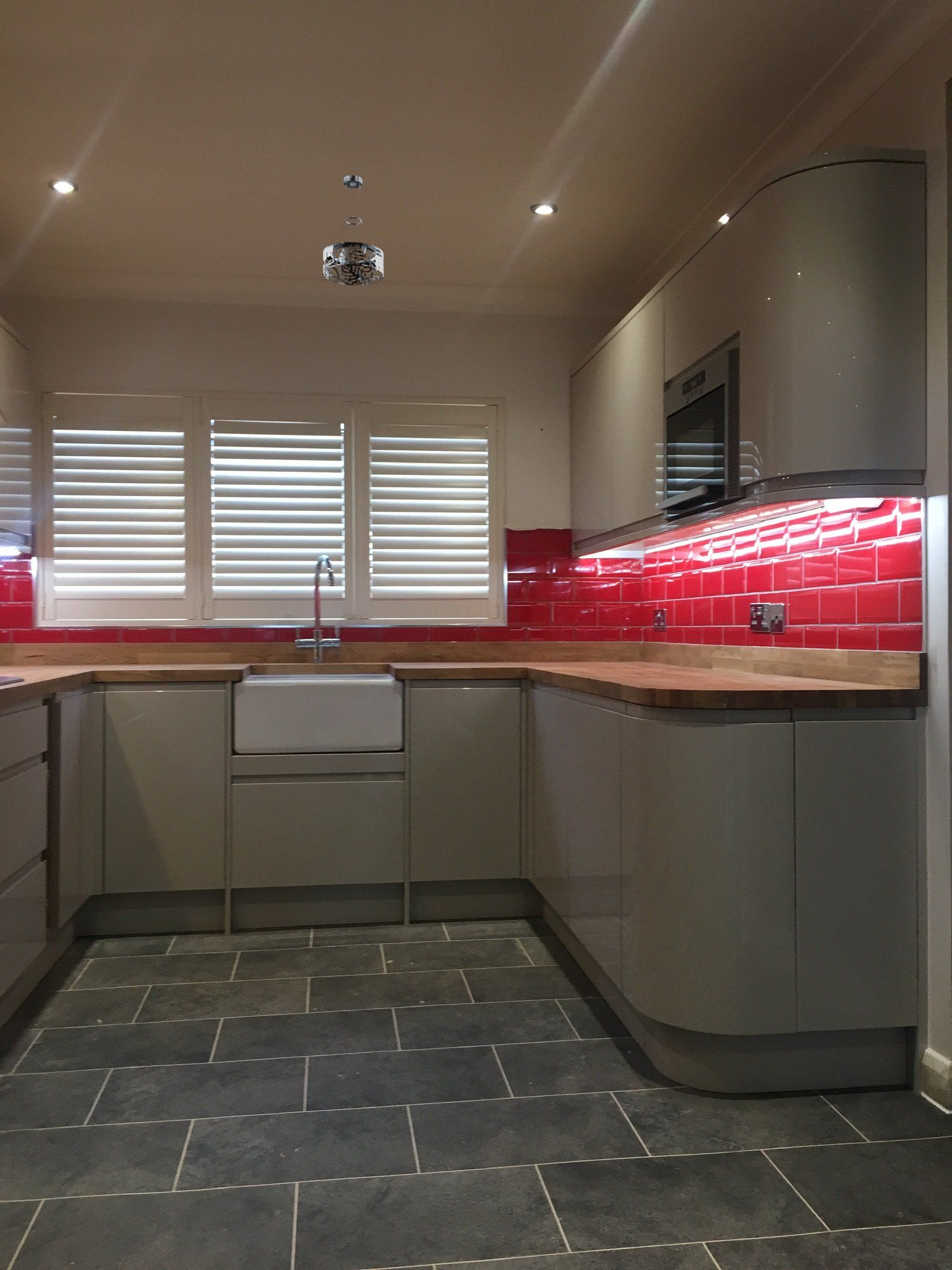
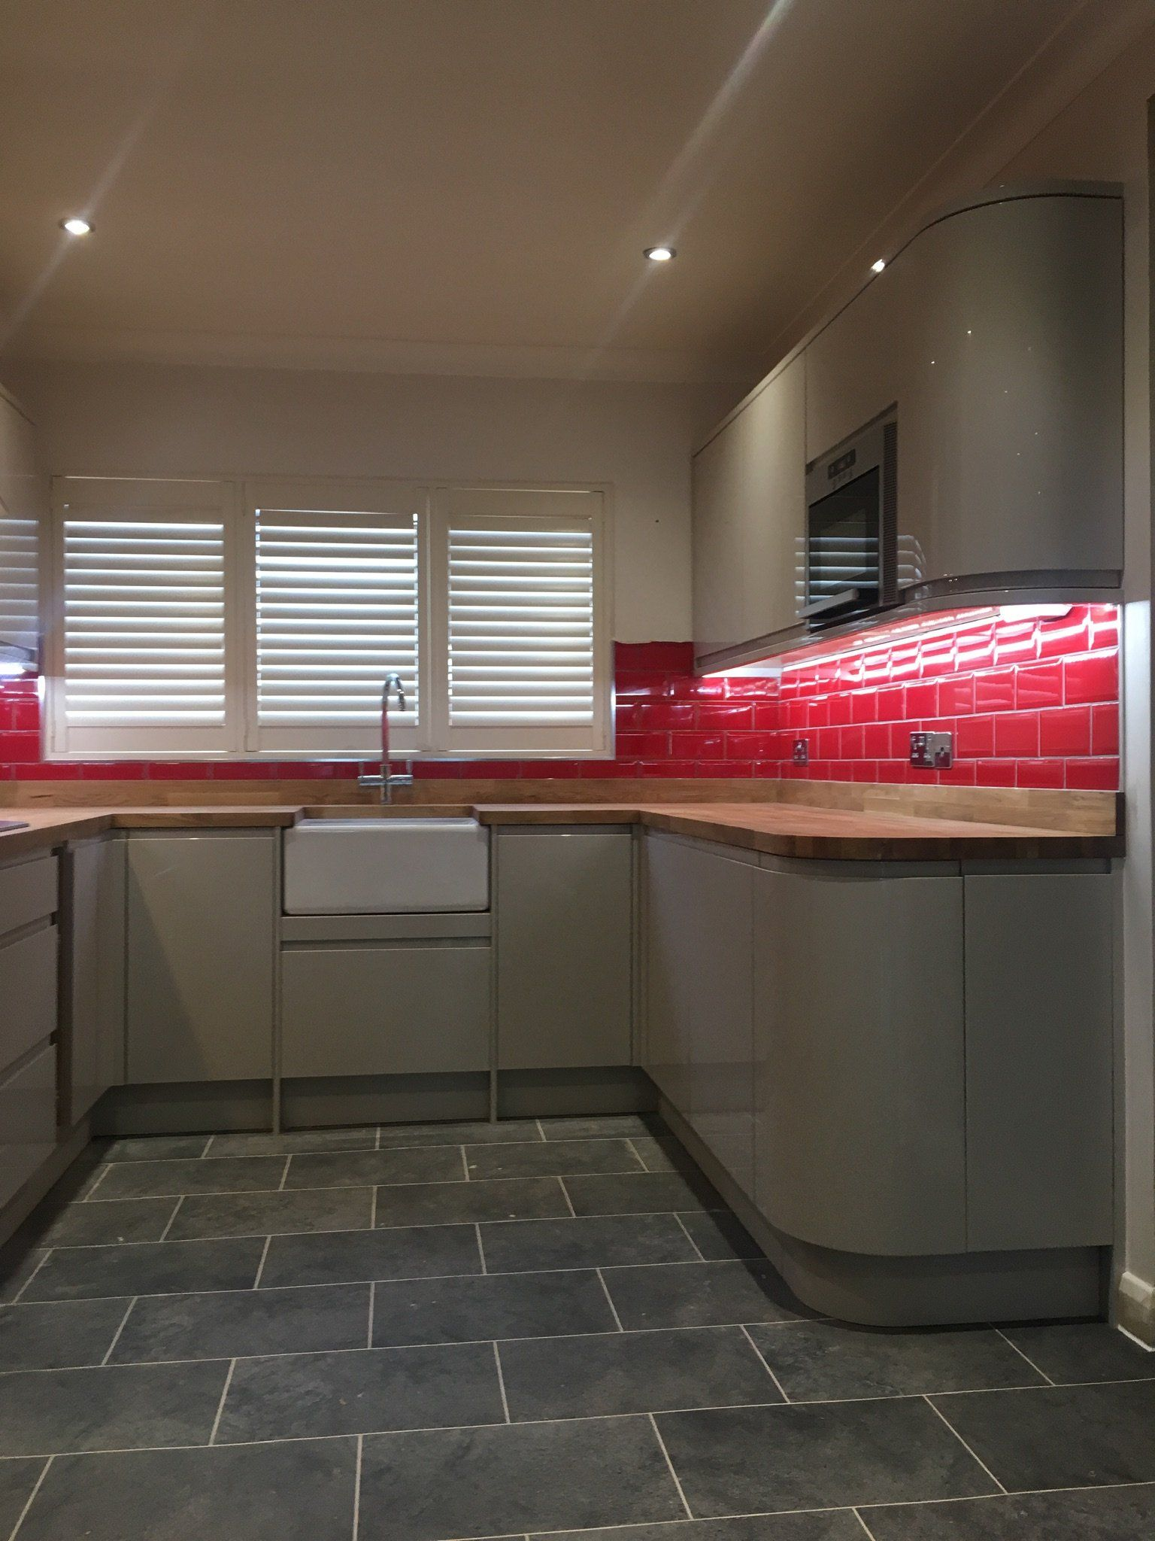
- pendant light (353, 224)
